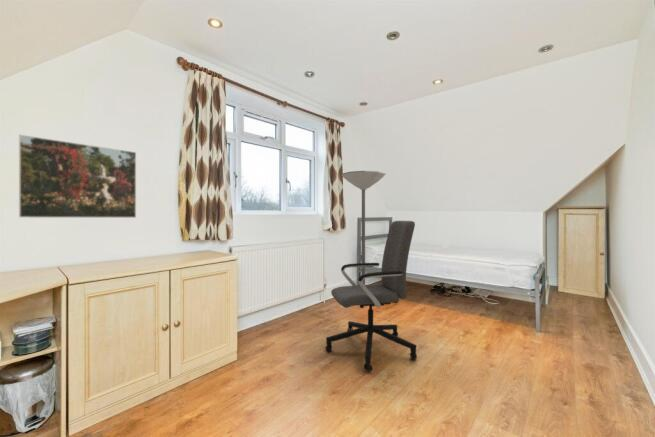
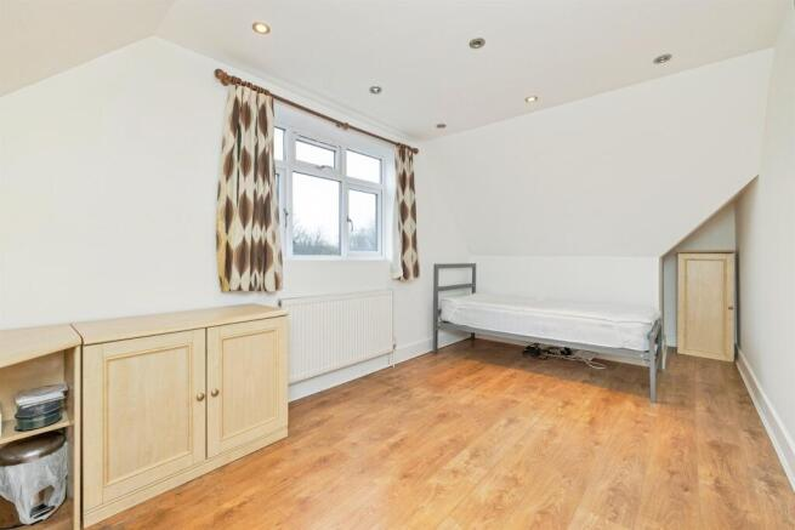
- floor lamp (363, 236)
- office chair (373, 285)
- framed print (84, 181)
